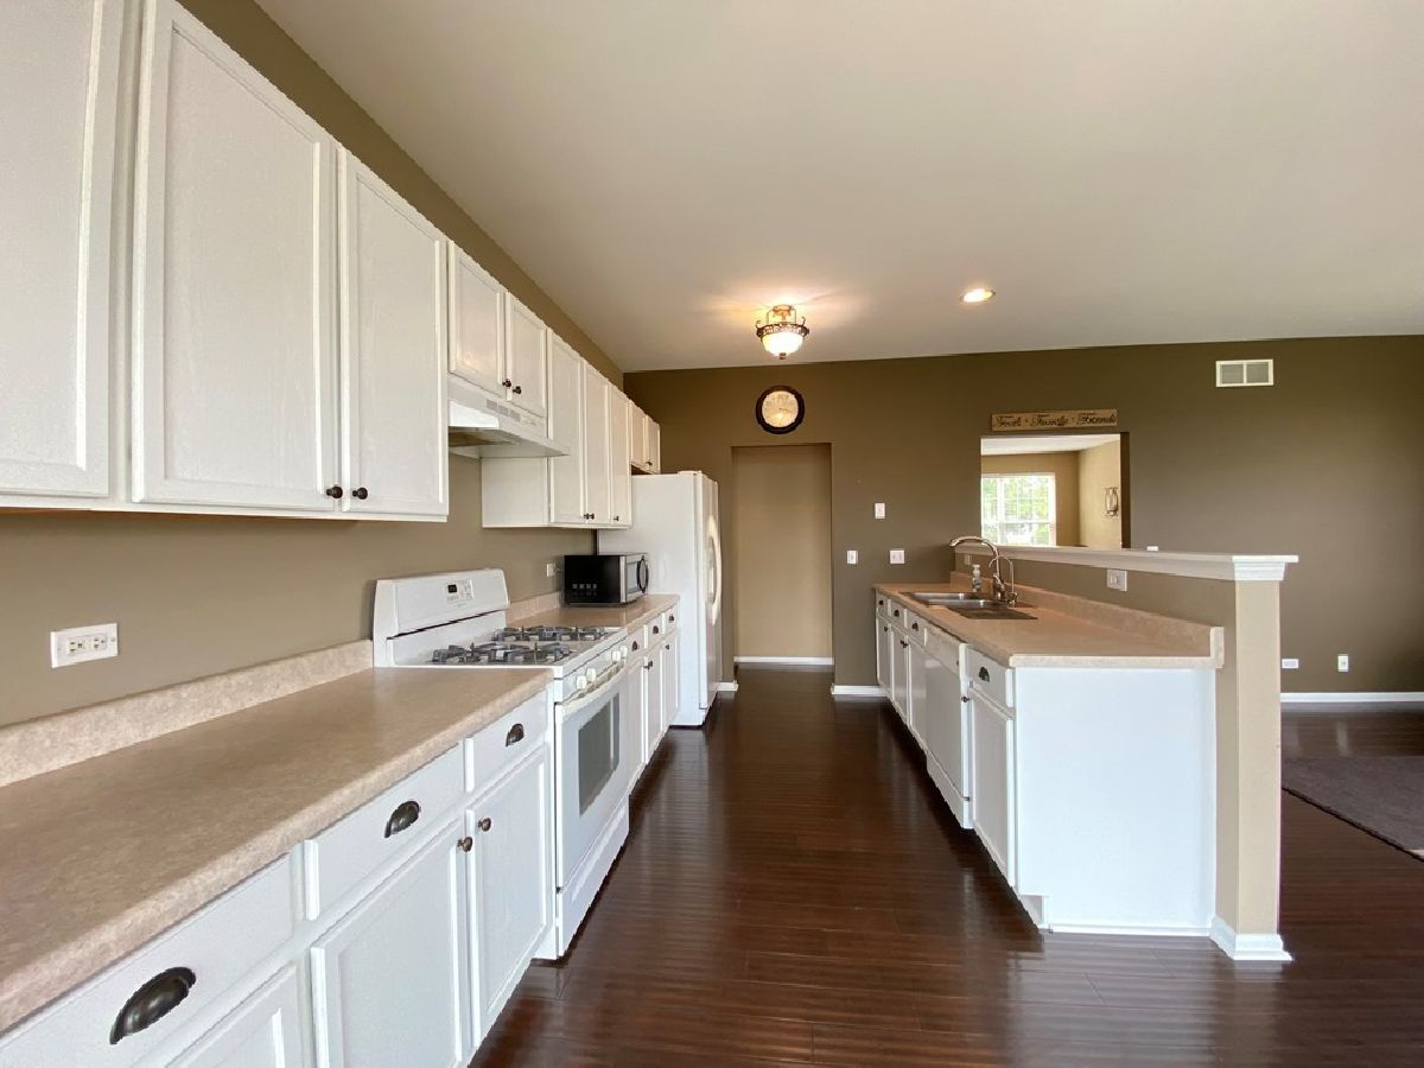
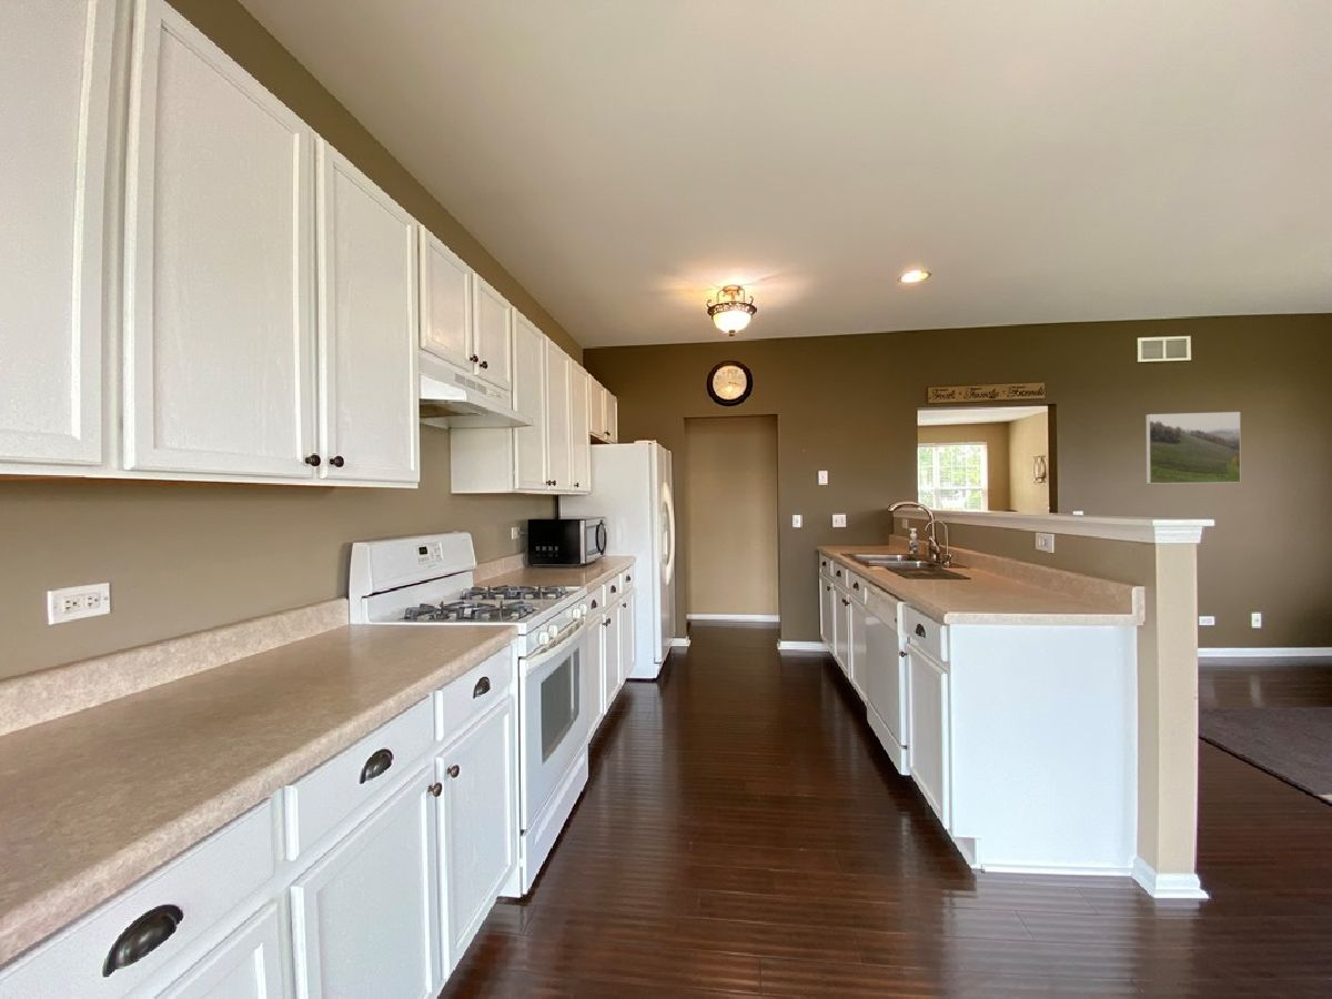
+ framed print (1192, 447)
